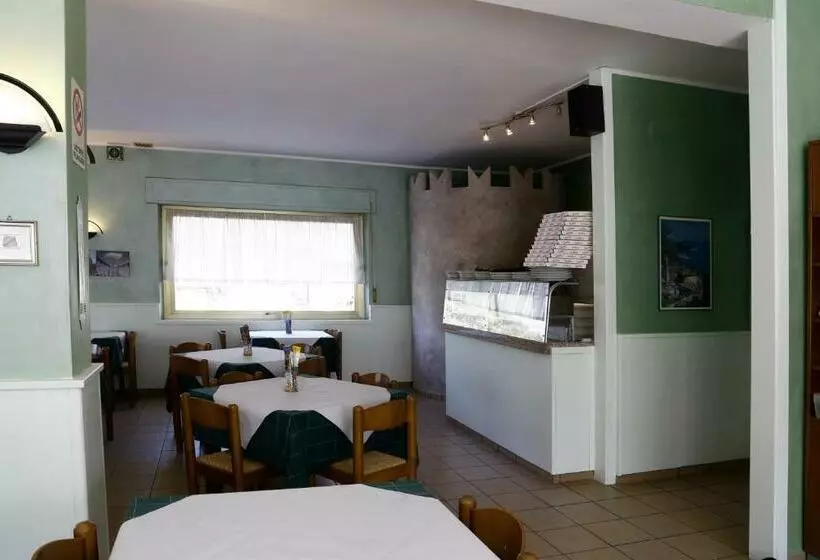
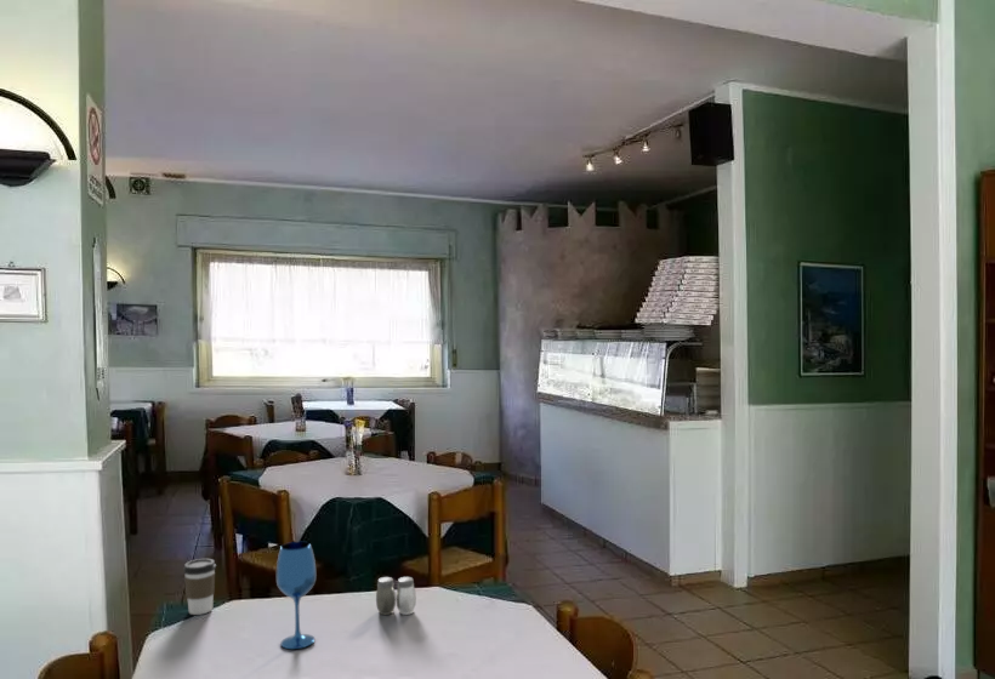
+ coffee cup (199, 586)
+ salt and pepper shaker (394, 594)
+ wineglass (296, 593)
